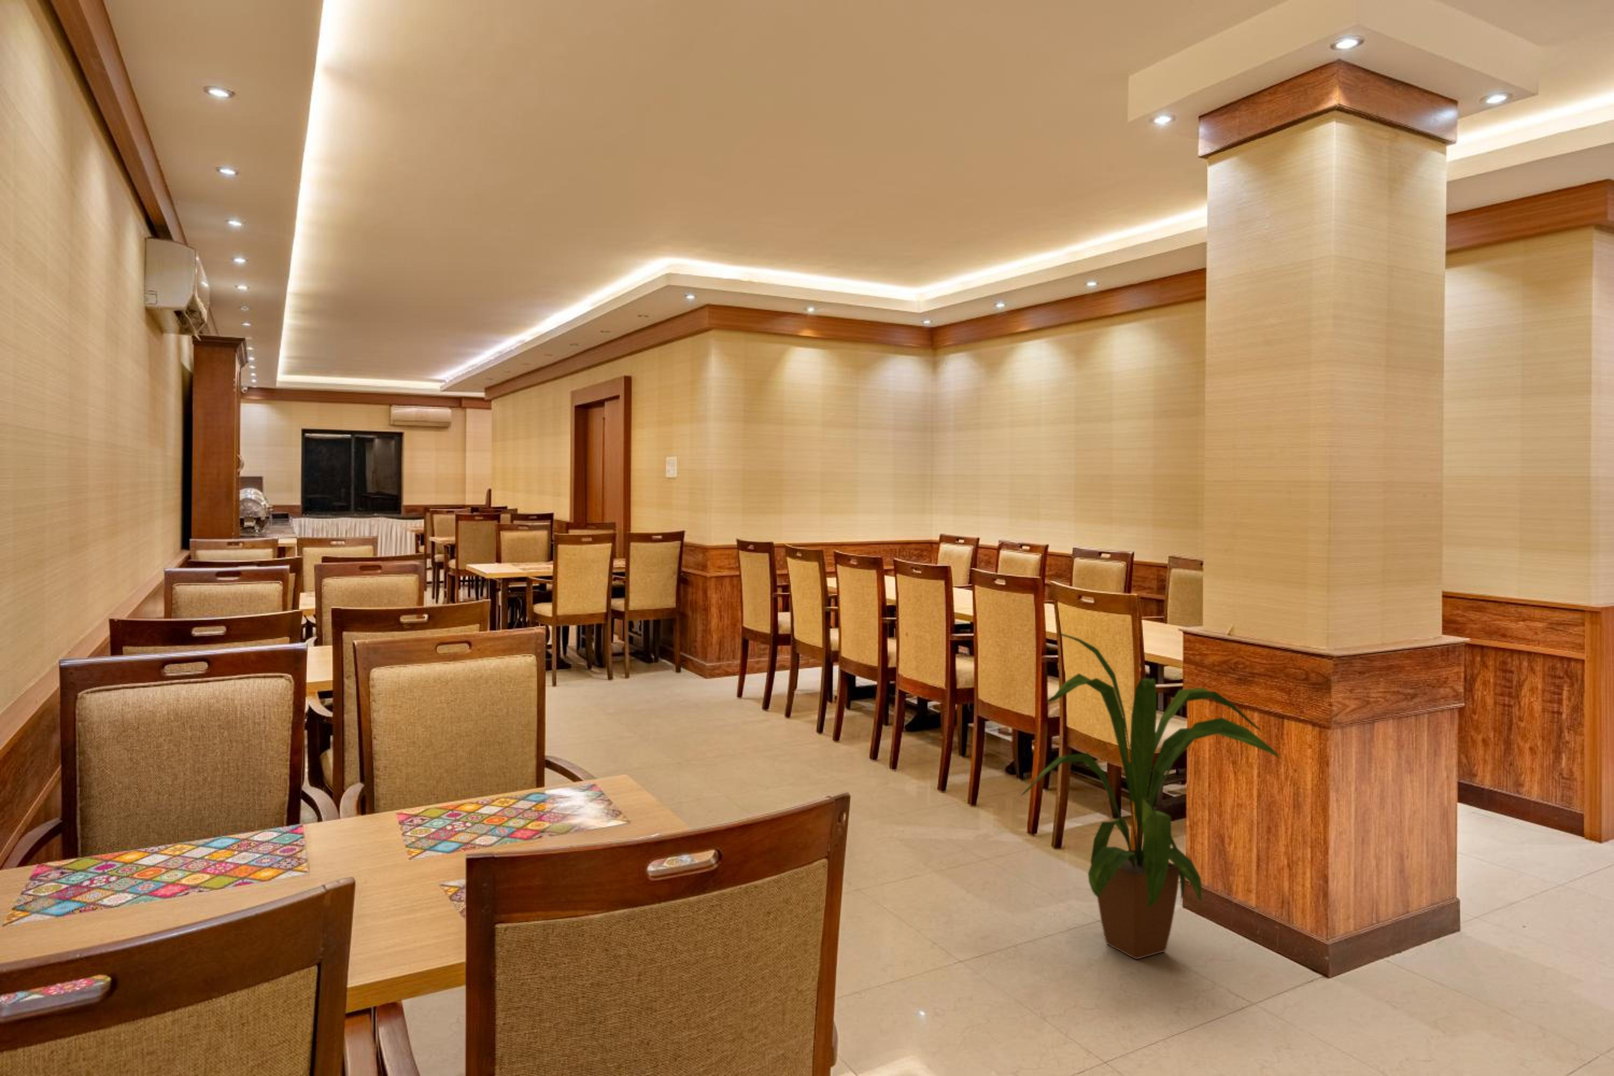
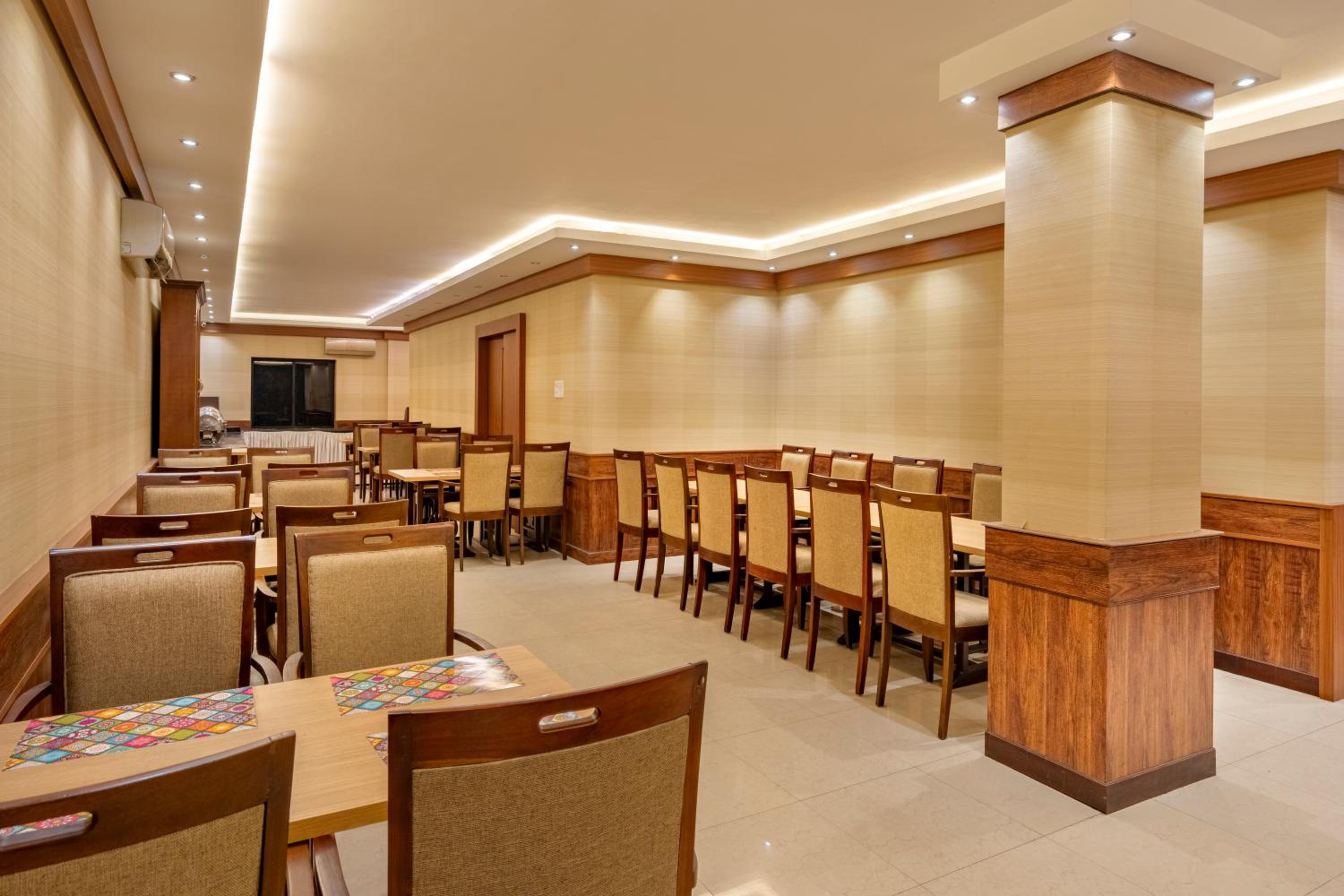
- house plant (1154, 801)
